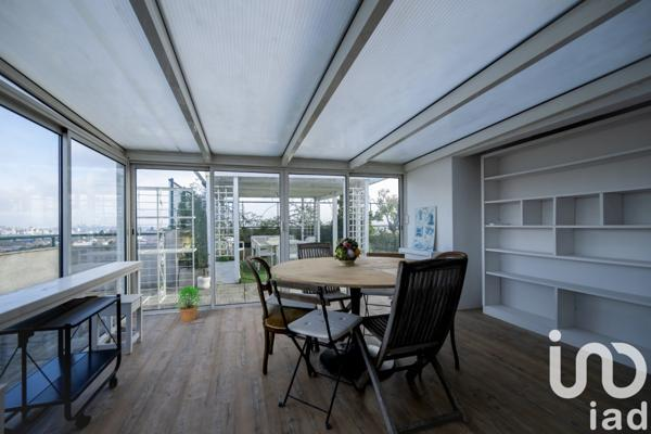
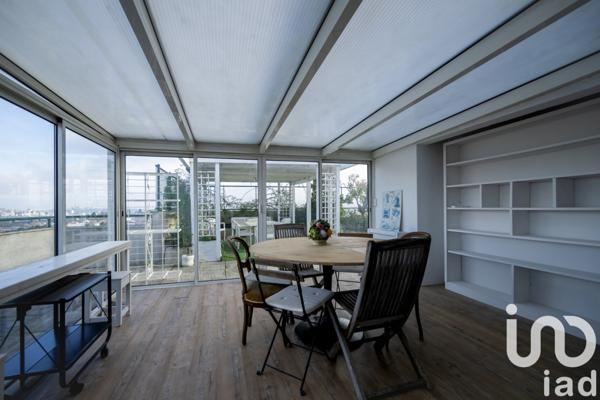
- potted plant (189, 302)
